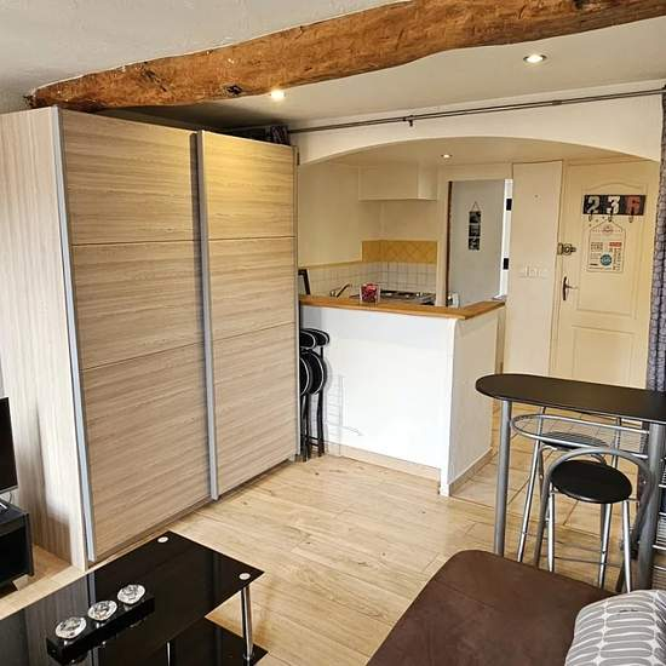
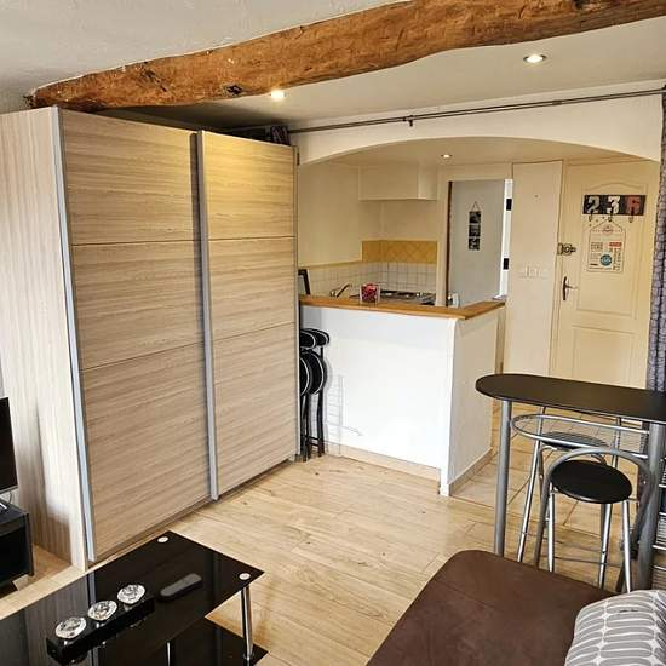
+ remote control (180, 586)
